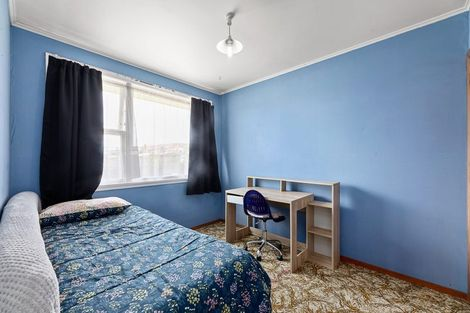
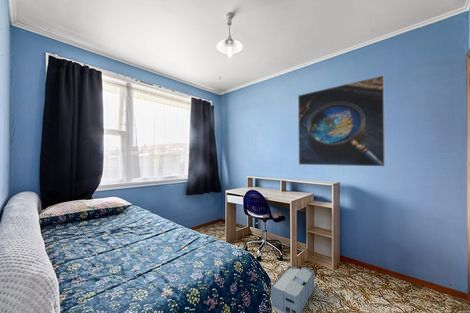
+ storage bin (293, 285)
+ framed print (335, 126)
